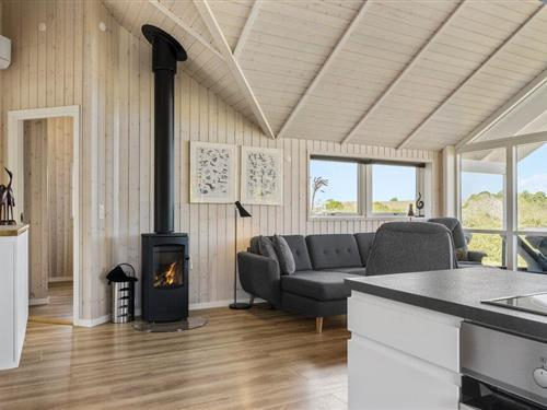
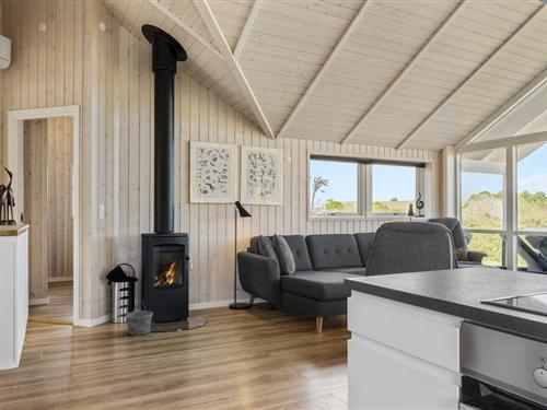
+ bucket (139, 316)
